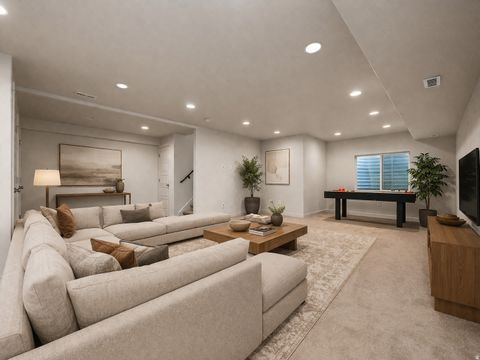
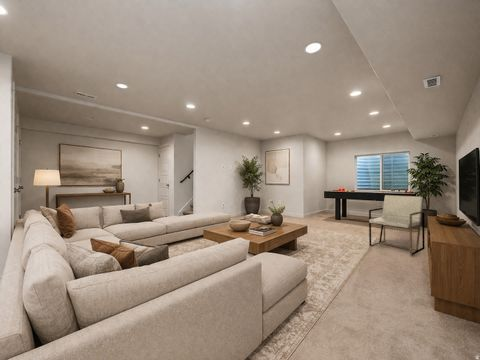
+ armchair (396, 222)
